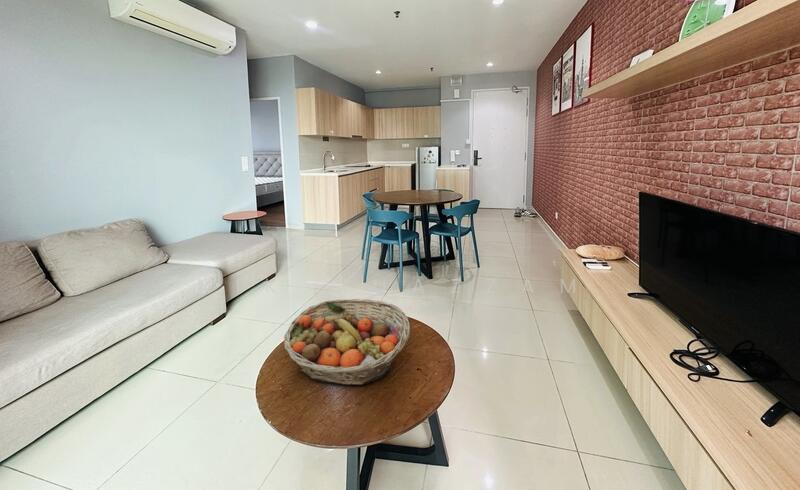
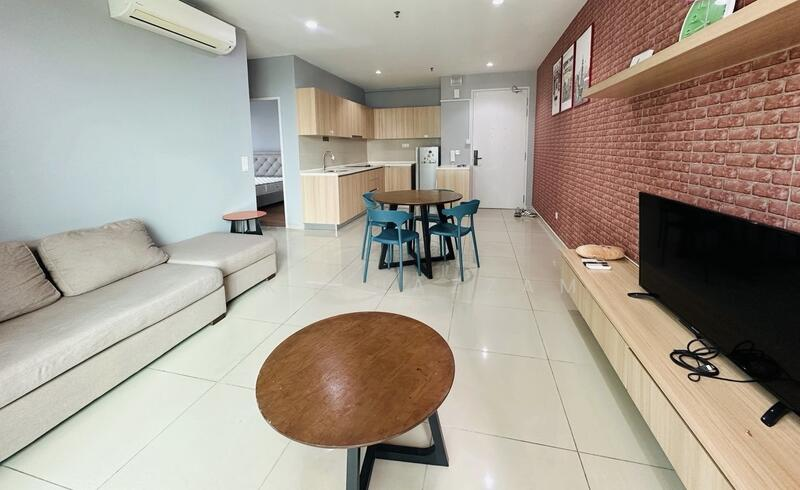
- fruit basket (347, 339)
